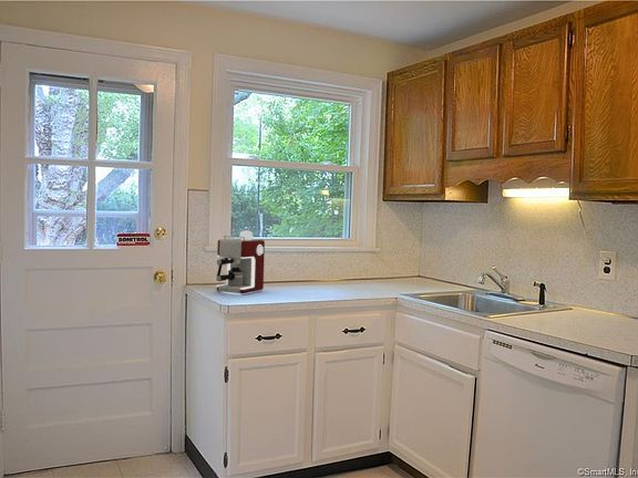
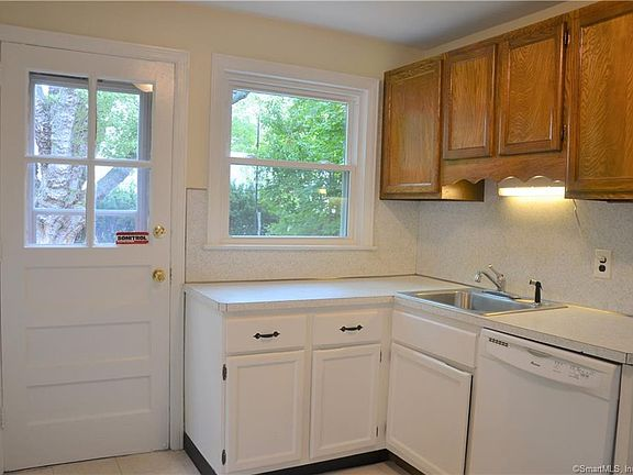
- coffee maker (236, 261)
